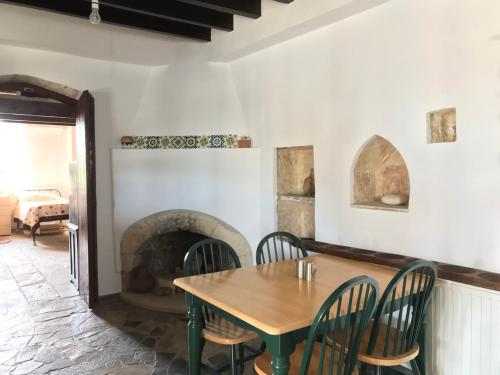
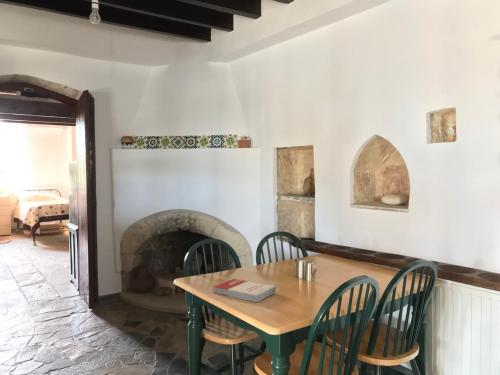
+ book (244, 289)
